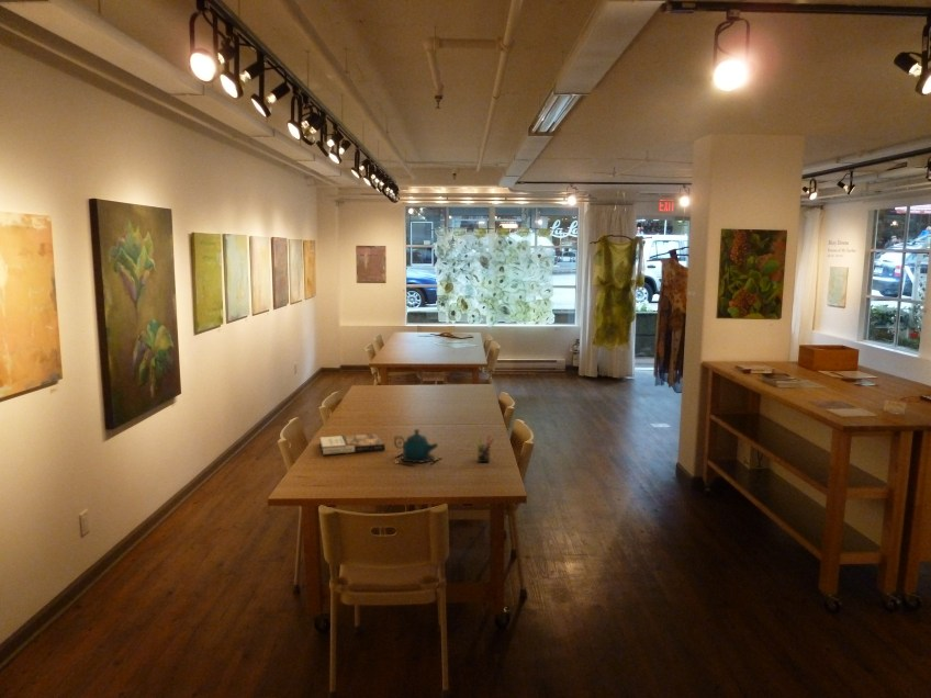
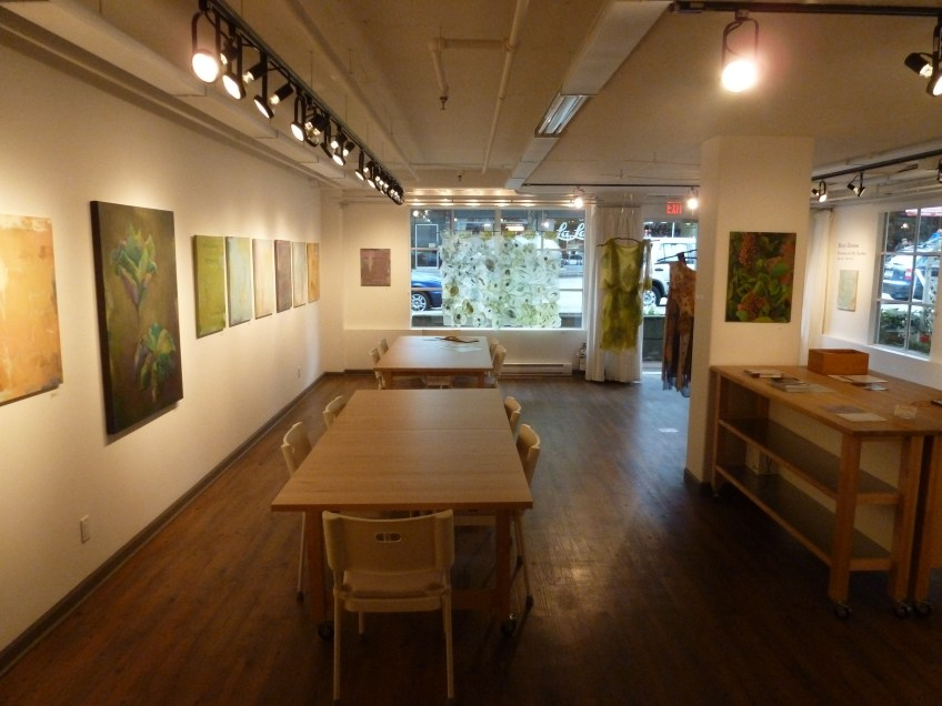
- book (351, 443)
- pen holder (483, 448)
- teapot (416, 443)
